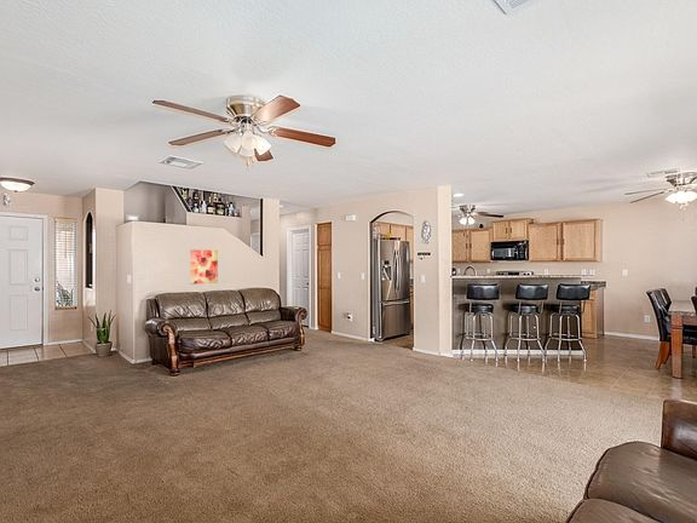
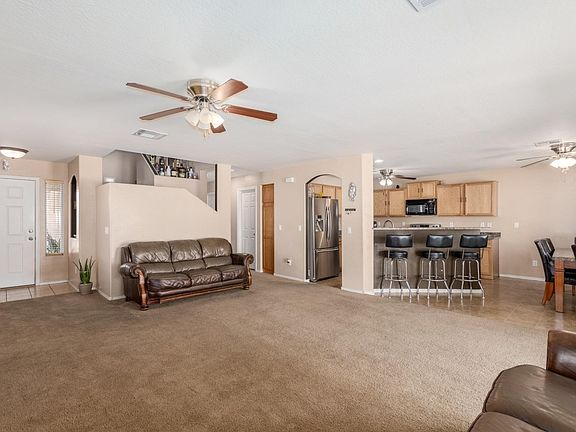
- wall art (203, 266)
